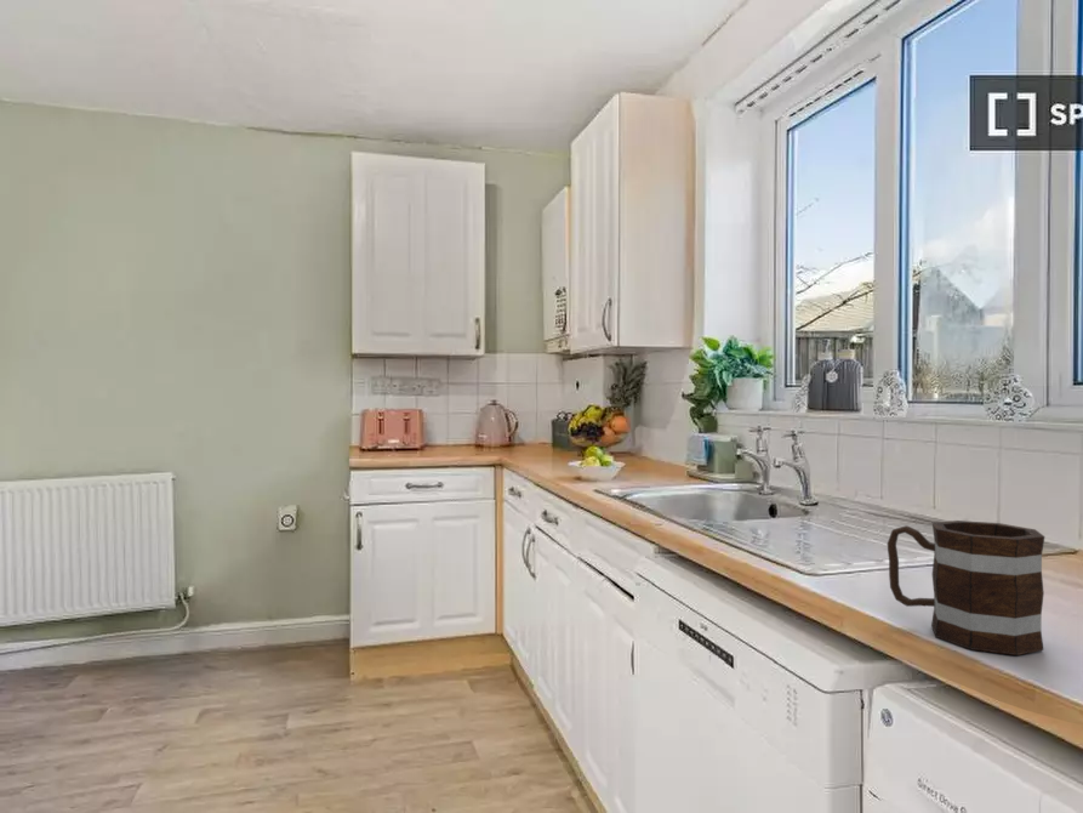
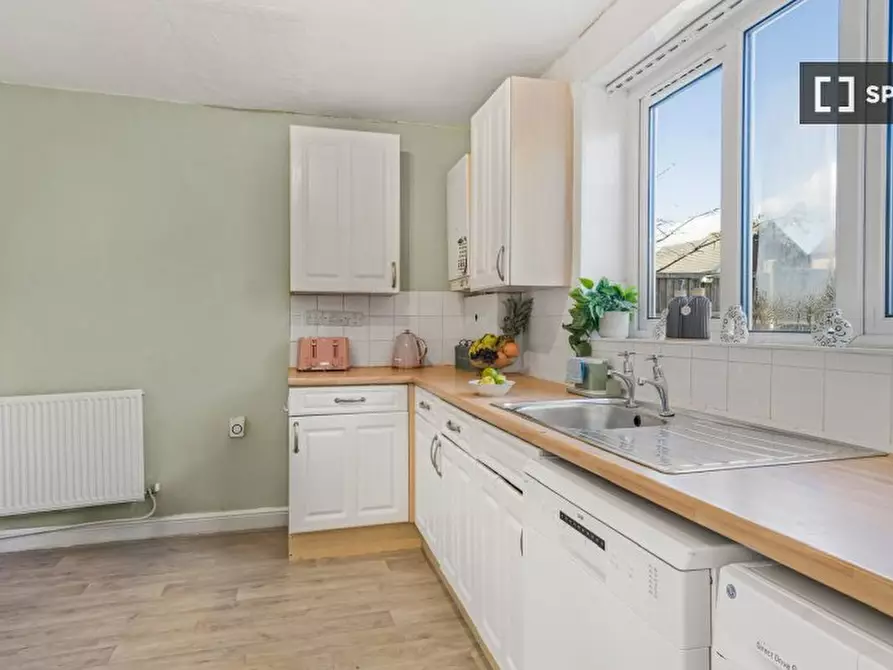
- mug (959, 579)
